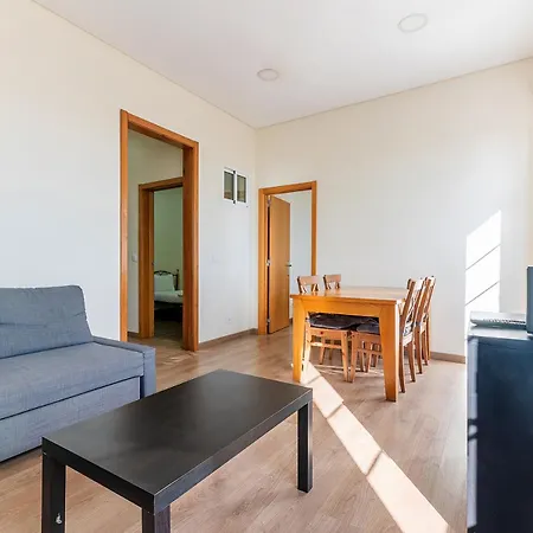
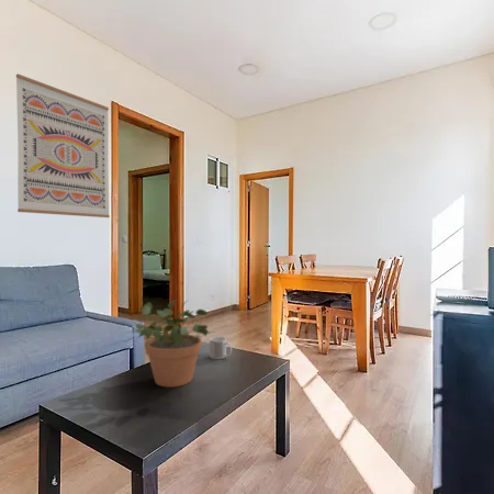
+ wall art (67, 154)
+ potted plant (179, 343)
+ mug (221, 348)
